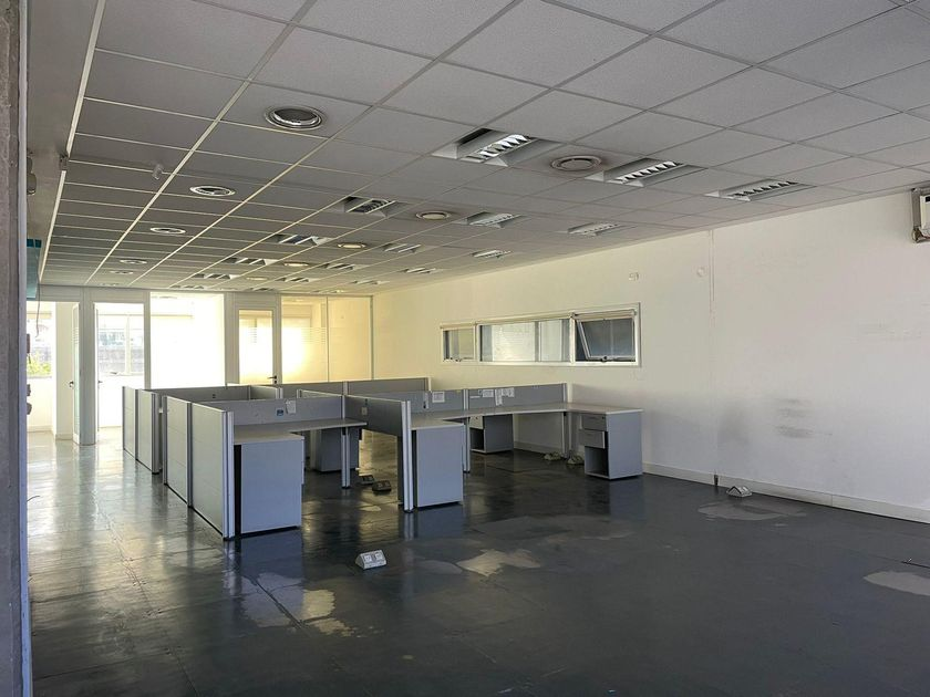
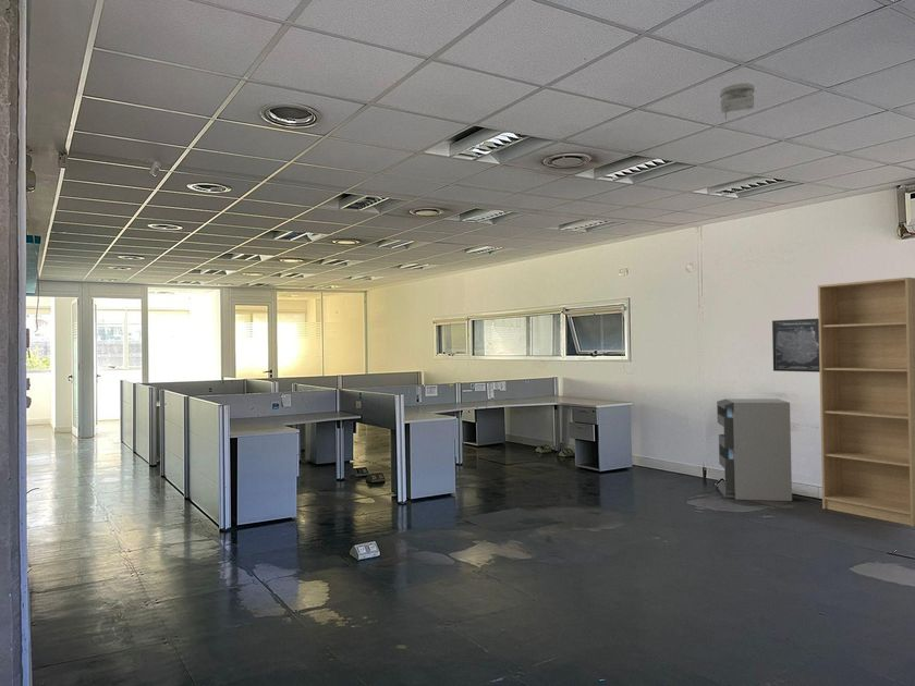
+ bookshelf (871, 397)
+ wall art (796, 345)
+ storage cabinet (751, 448)
+ smoke detector (736, 102)
